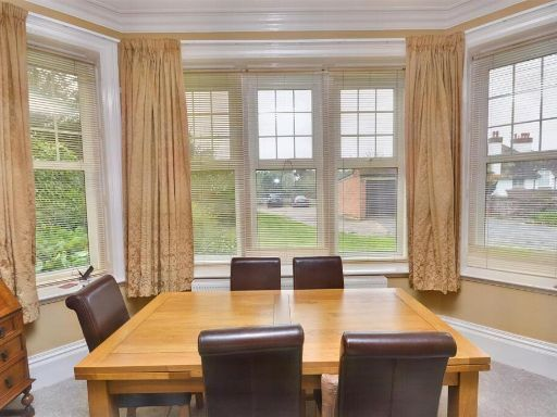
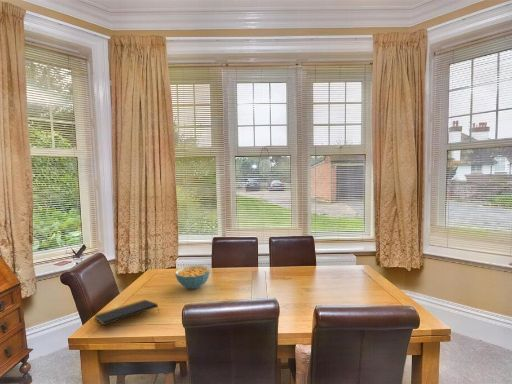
+ notepad (126, 311)
+ cereal bowl (193, 278)
